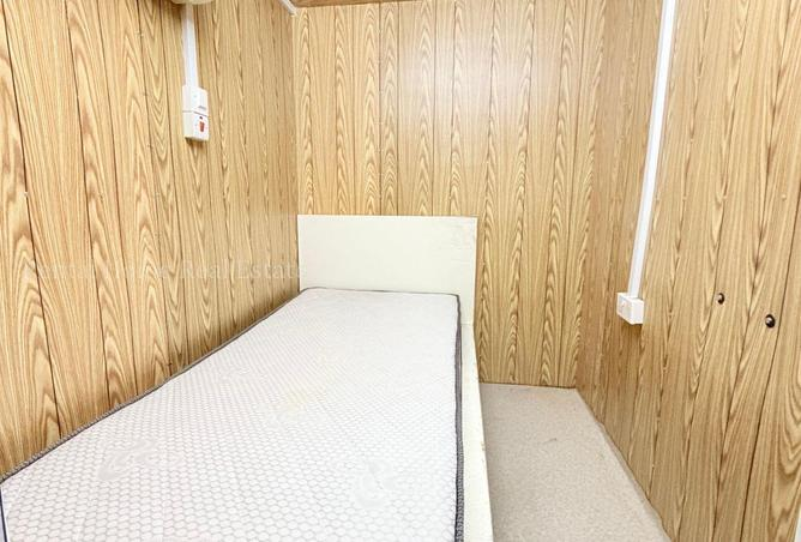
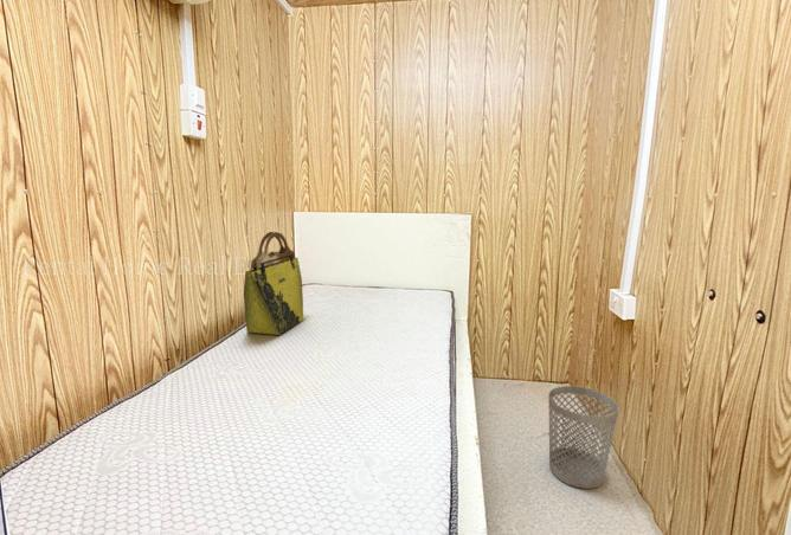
+ wastebasket (578, 436)
+ tote bag (275, 279)
